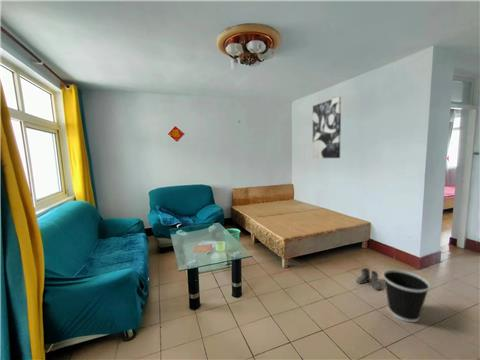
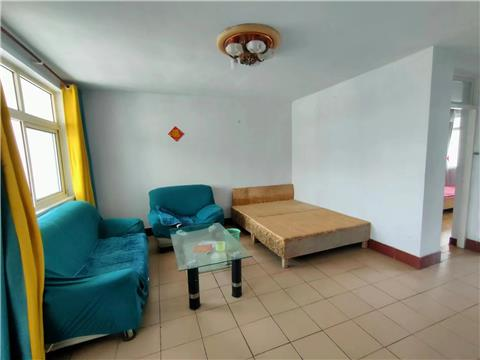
- wall art (325, 130)
- boots (368, 277)
- wastebasket (404, 296)
